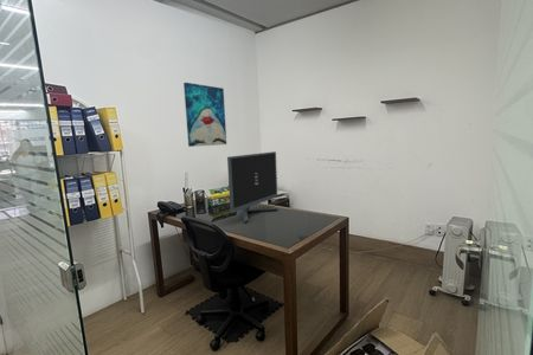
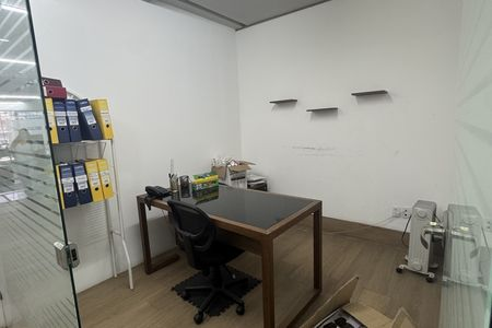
- wall art (206, 116)
- monitor (252, 183)
